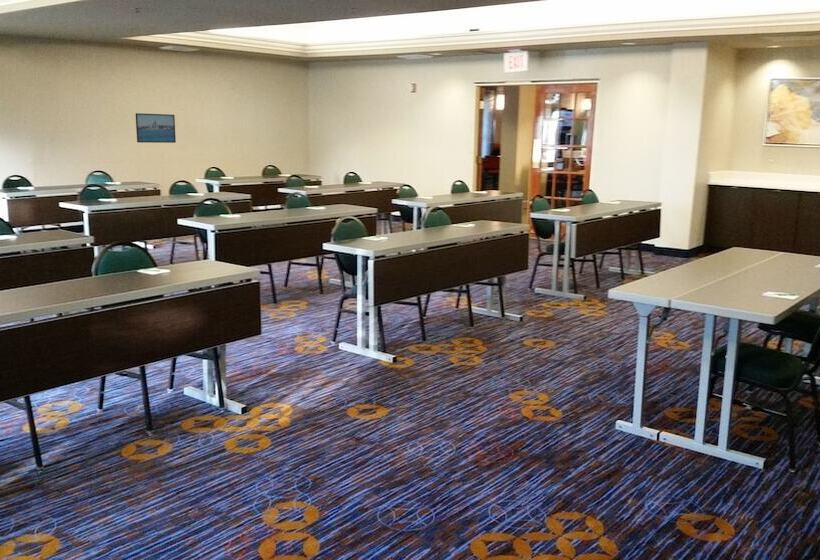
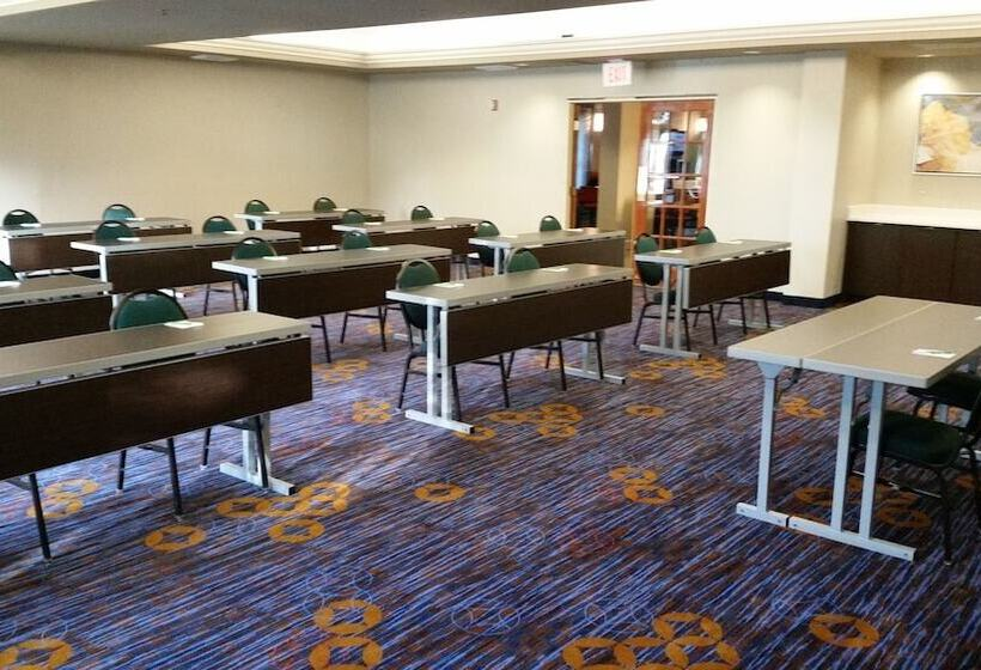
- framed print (156, 128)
